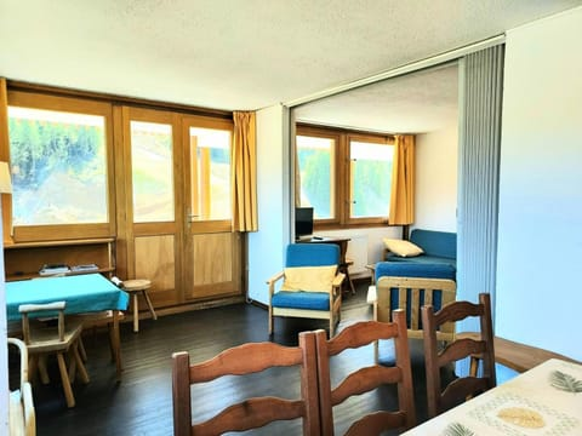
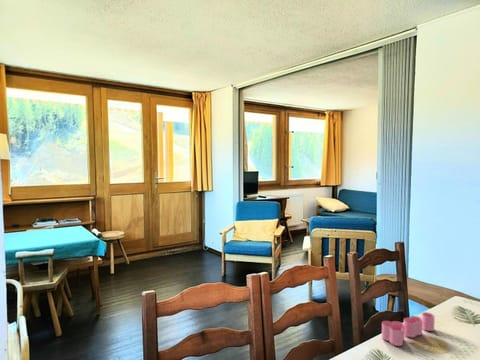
+ cup (410, 327)
